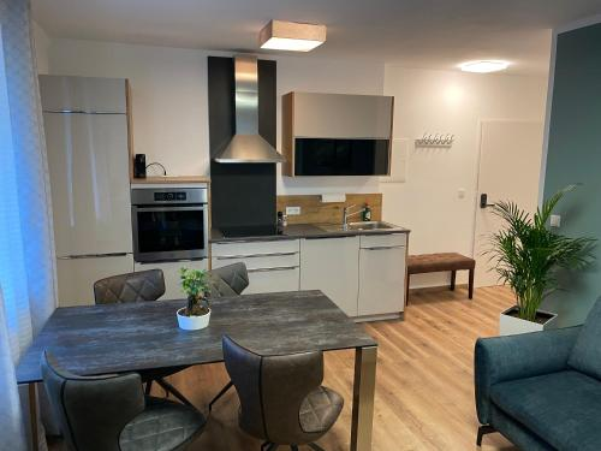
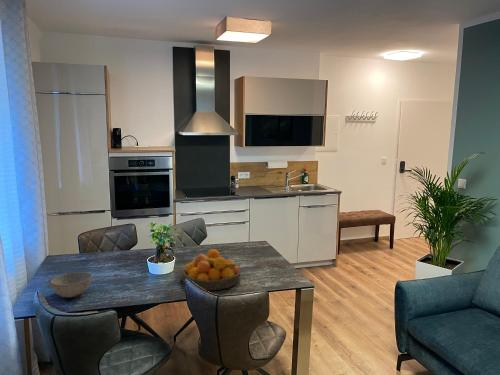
+ fruit bowl (211, 266)
+ bowl (72, 286)
